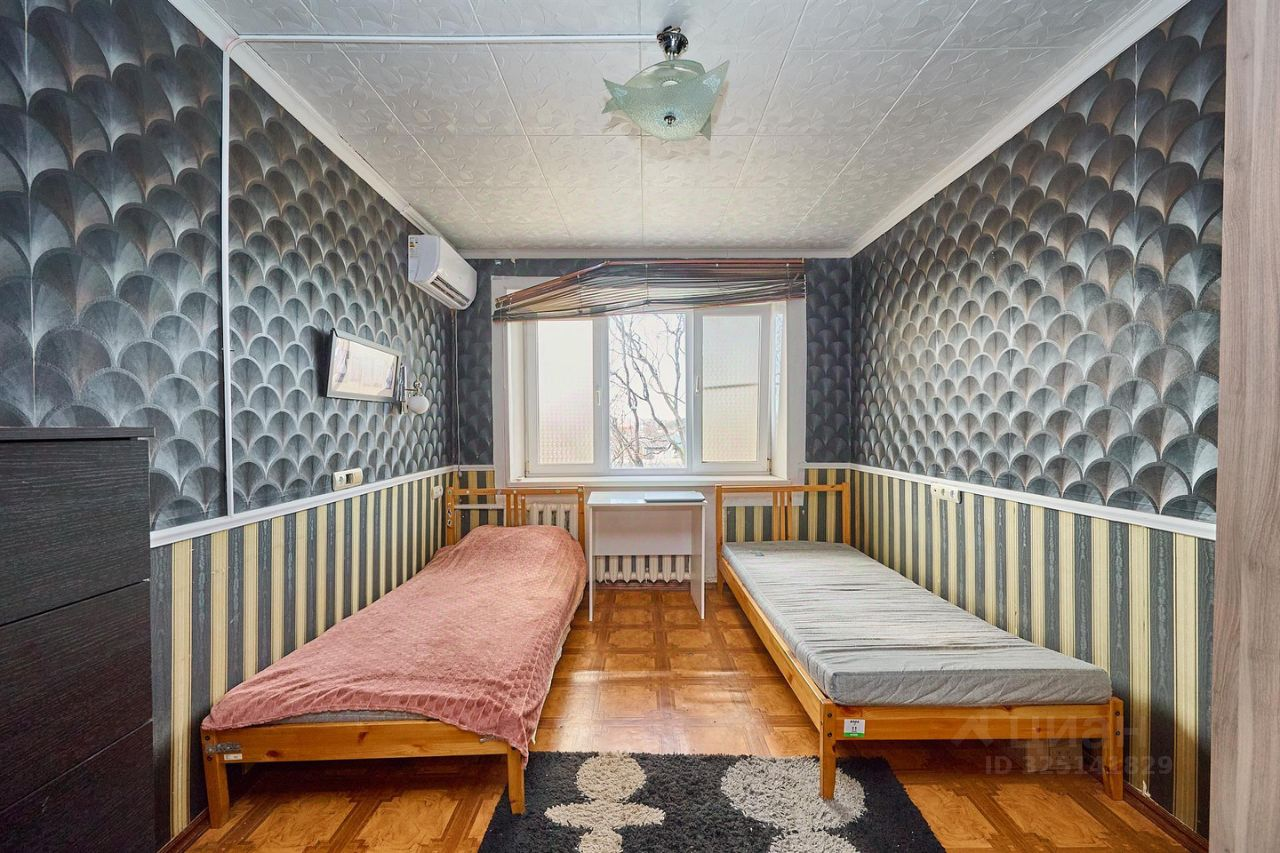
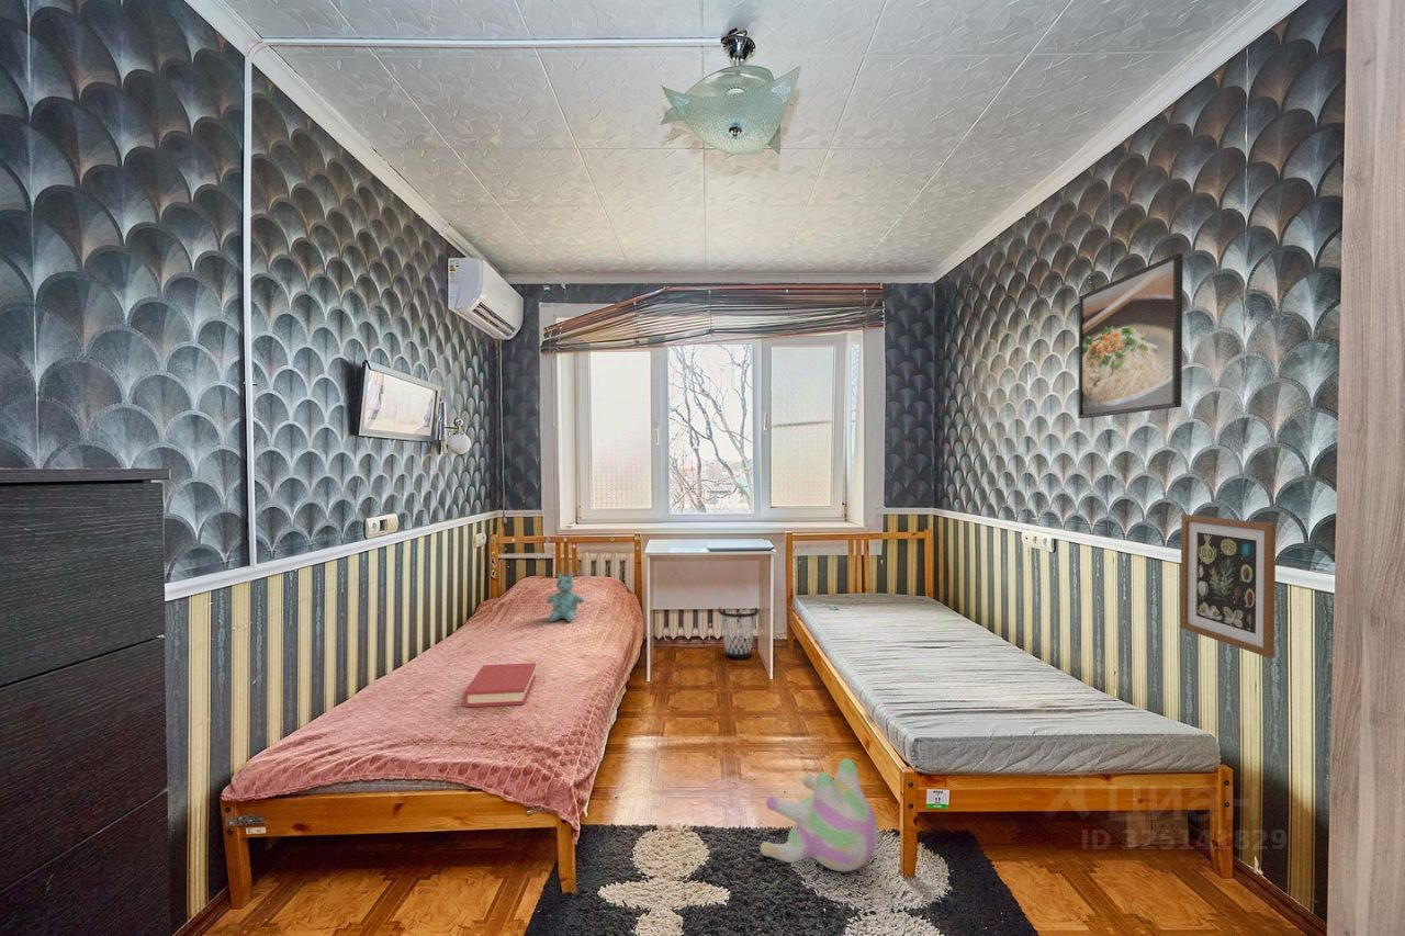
+ plush toy (825, 808)
+ wall art (1224, 579)
+ wastebasket (737, 631)
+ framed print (1124, 345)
+ stuffed bear (563, 596)
+ hardback book (502, 684)
